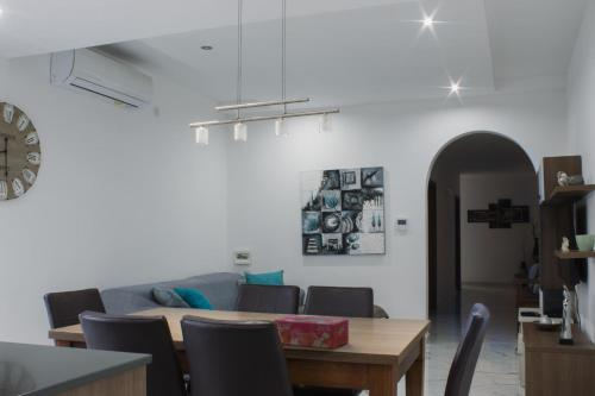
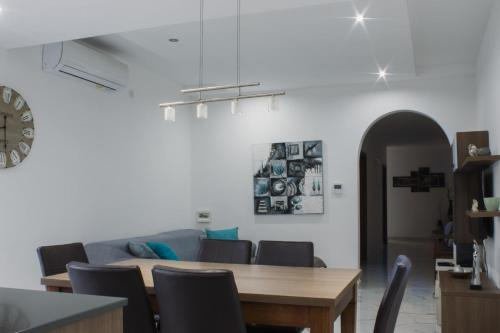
- tissue box (311, 331)
